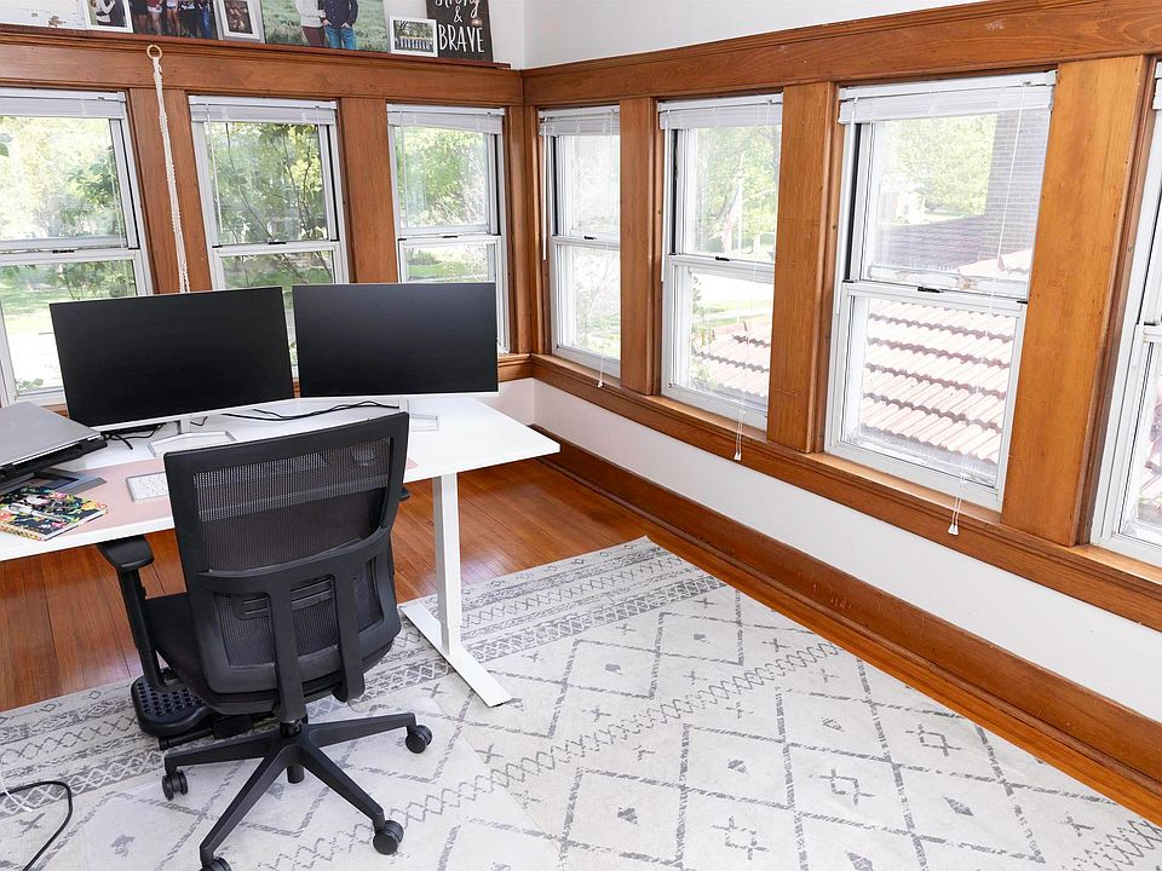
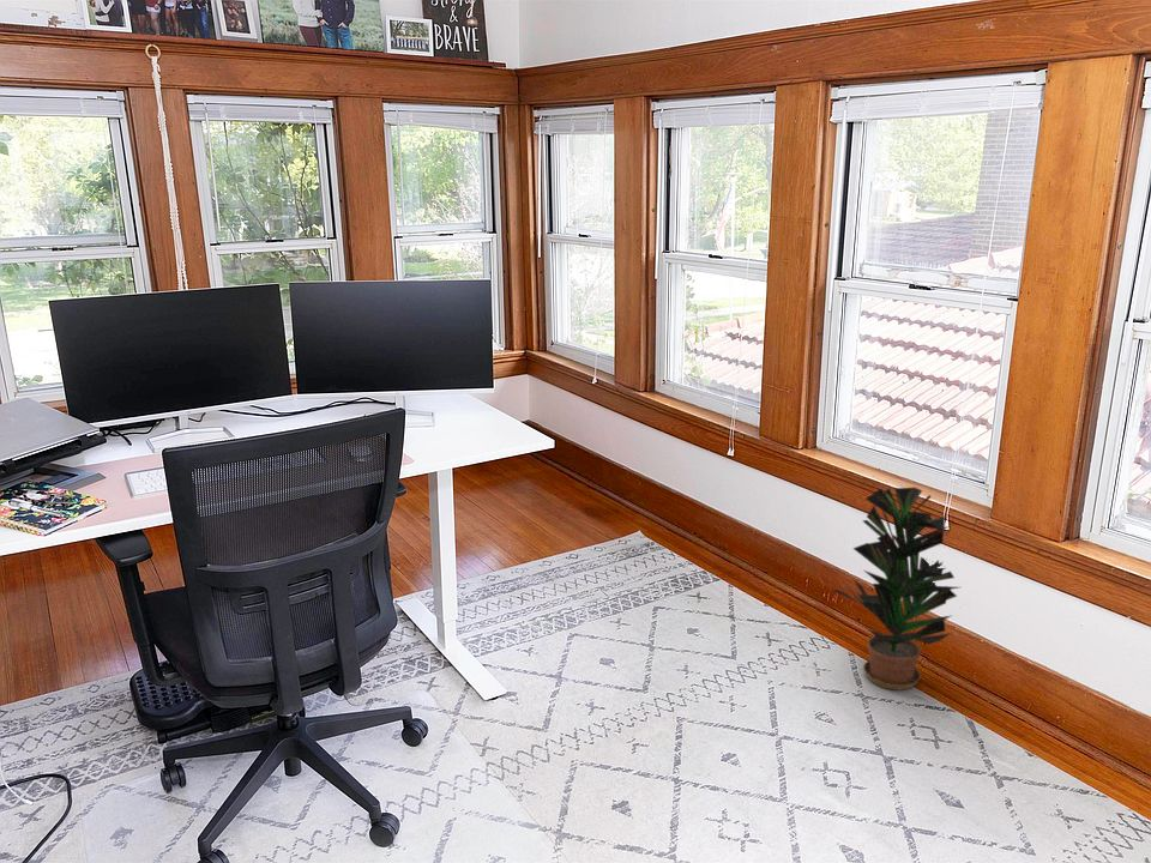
+ potted plant (905, 585)
